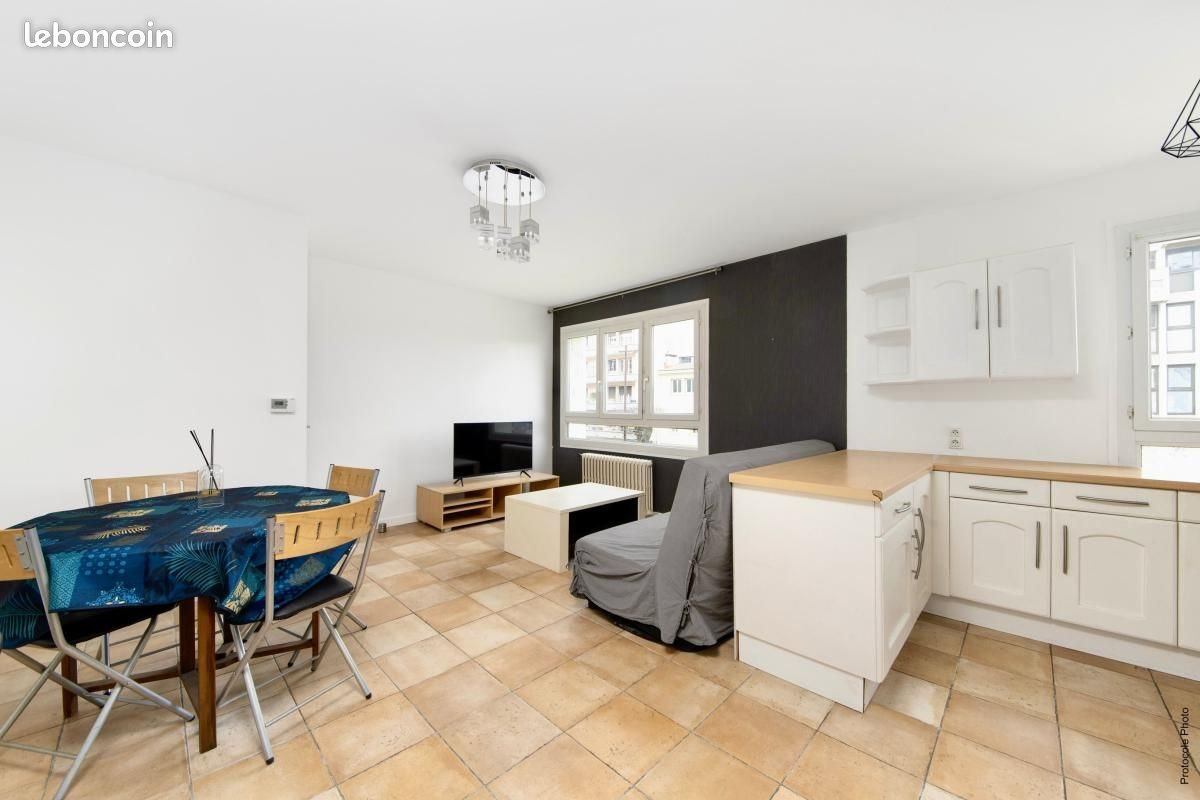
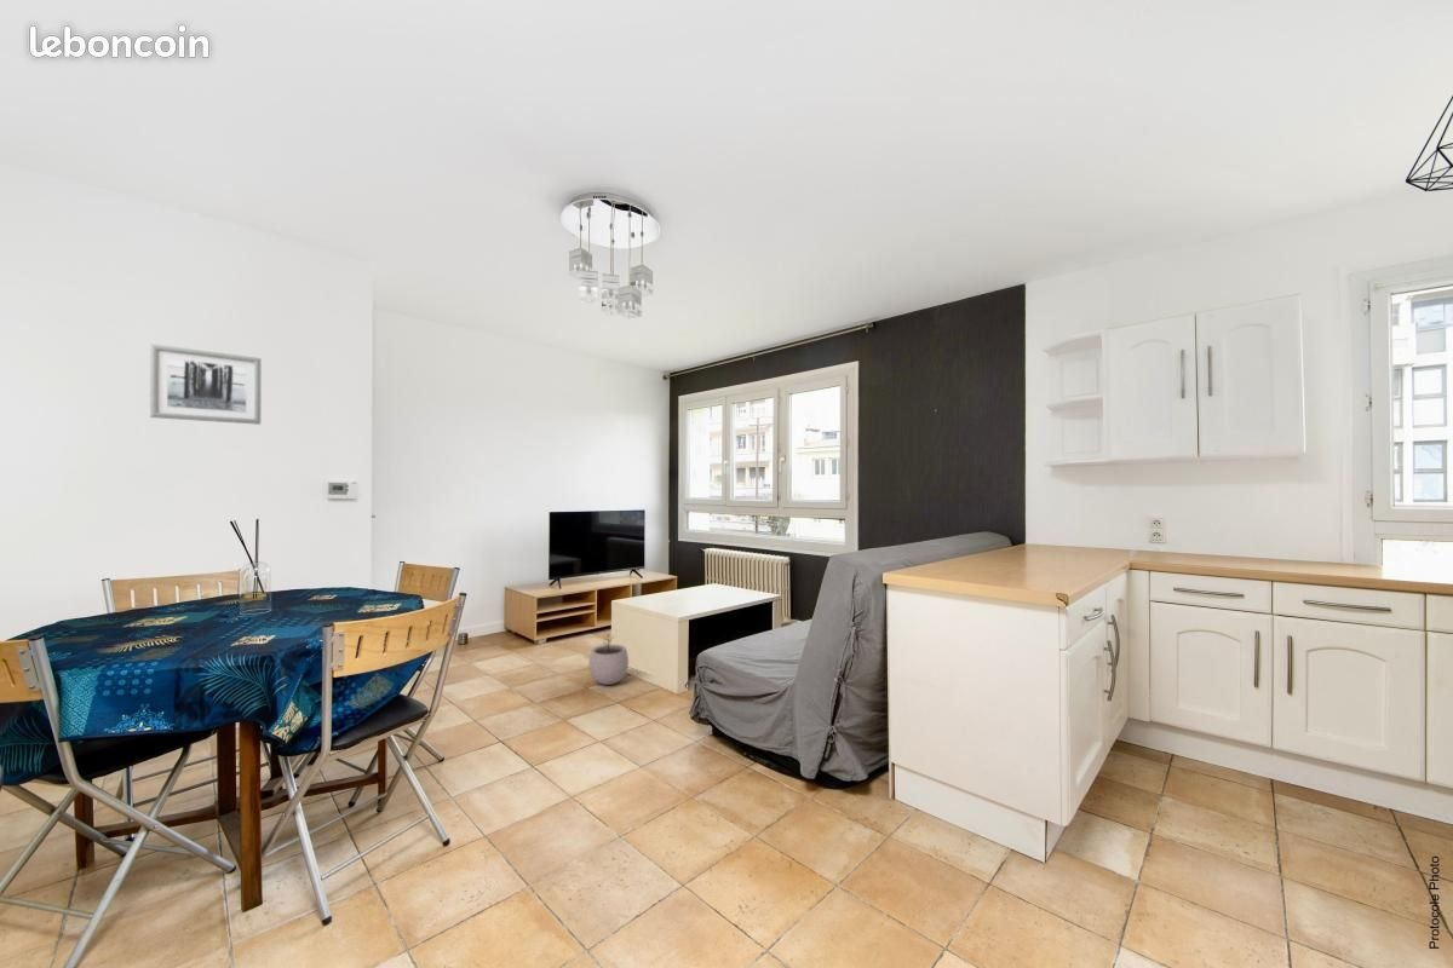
+ wall art (208, 386)
+ plant pot (608, 658)
